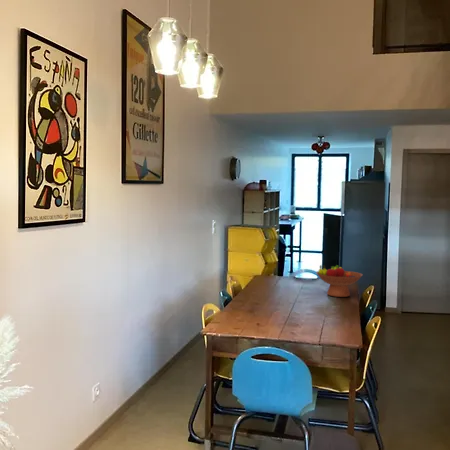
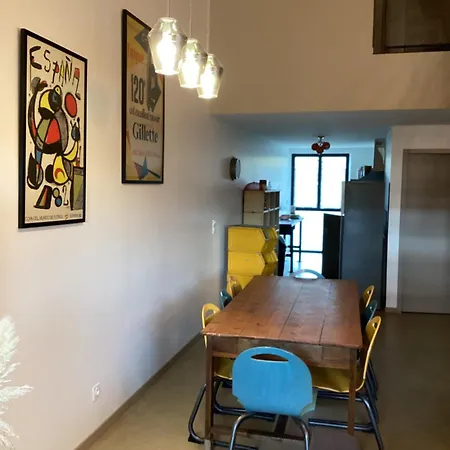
- fruit bowl (338, 280)
